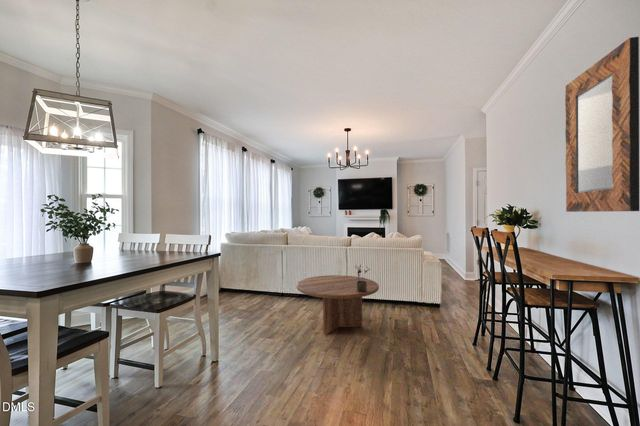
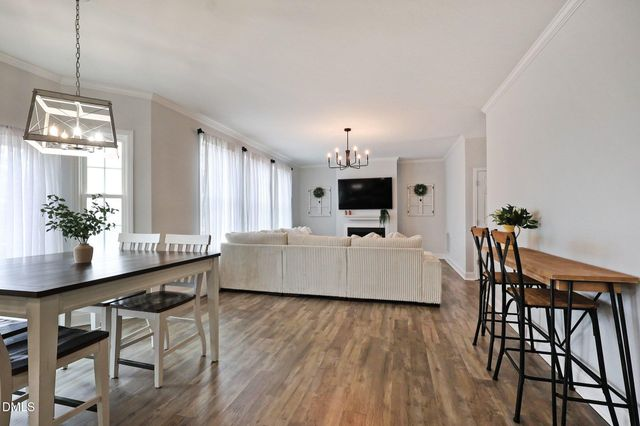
- potted plant (362, 277)
- coffee table (337, 304)
- home mirror (596, 138)
